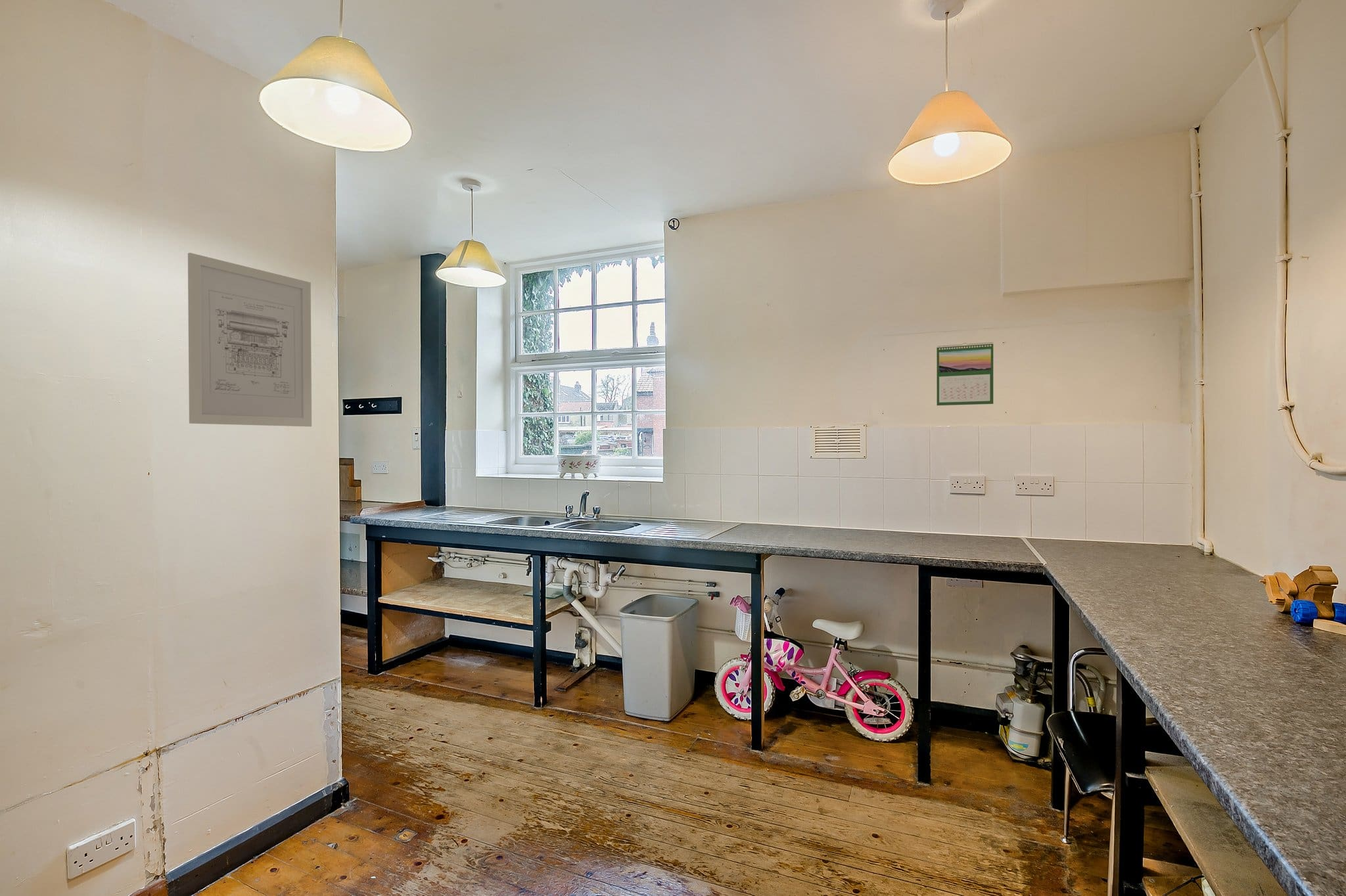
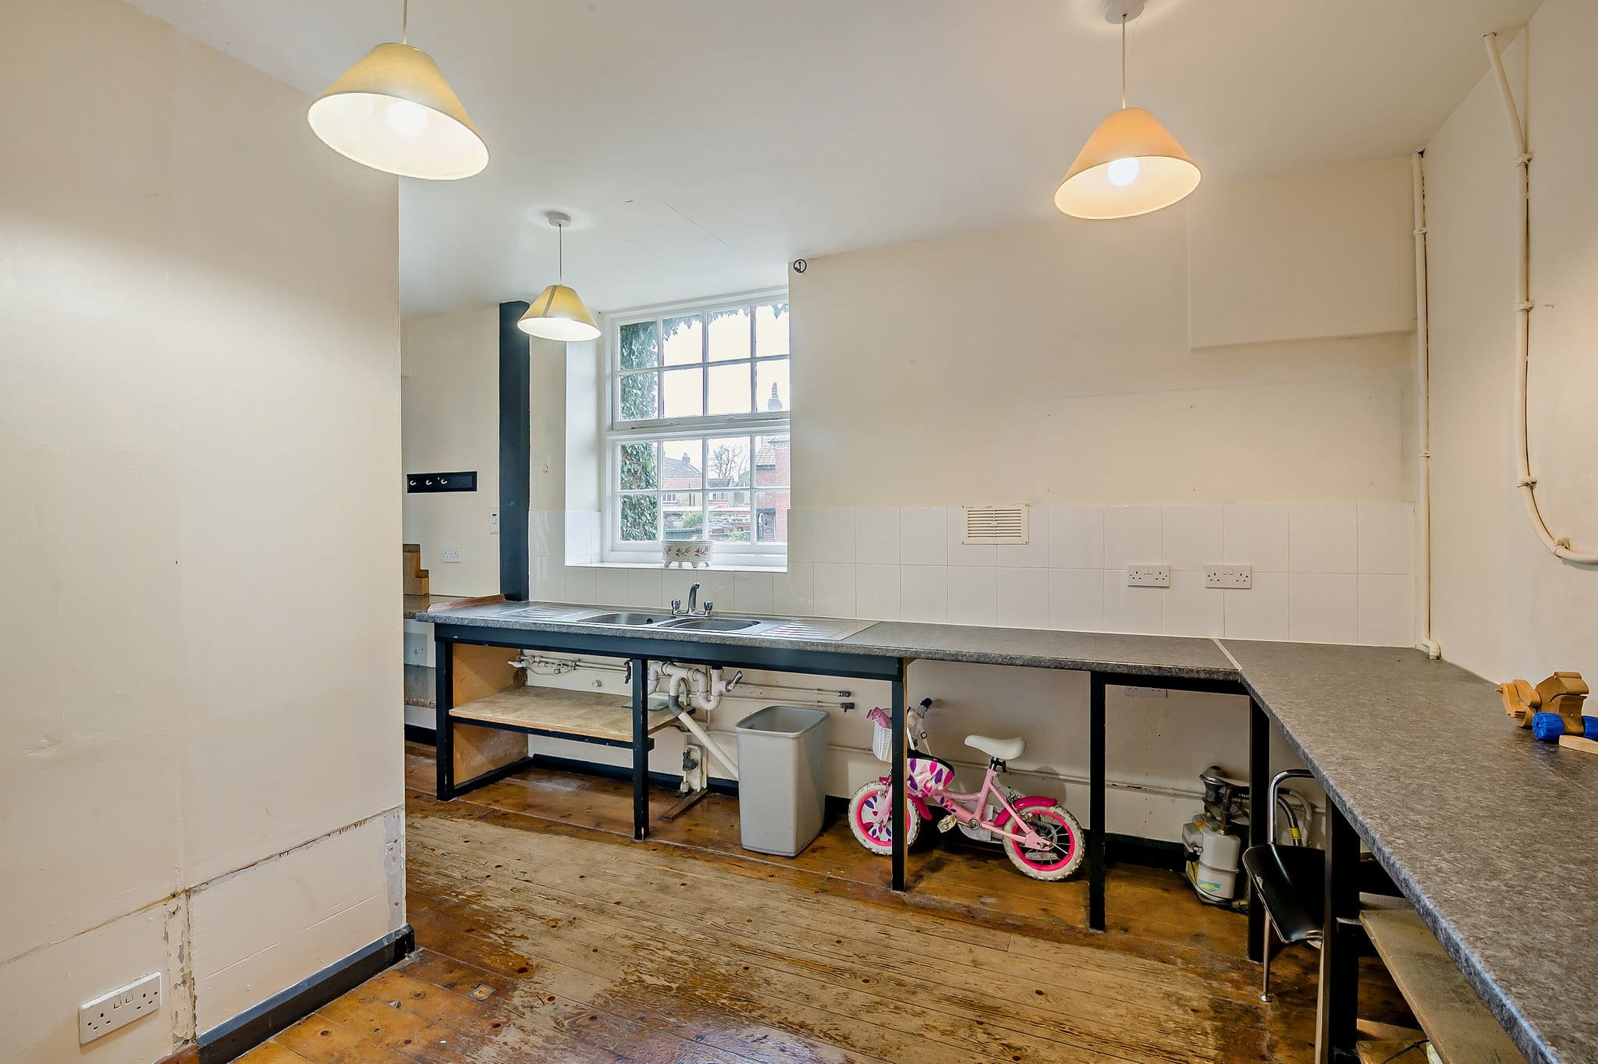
- calendar (964, 374)
- wall art (254, 347)
